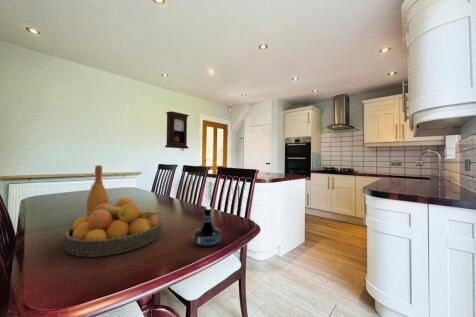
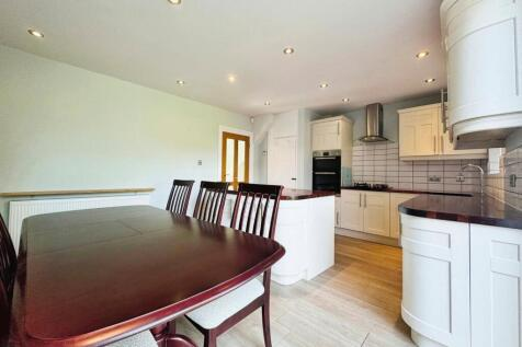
- tequila bottle (207, 224)
- pendulum clock (177, 130)
- fruit bowl (117, 219)
- wine bottle (98, 192)
